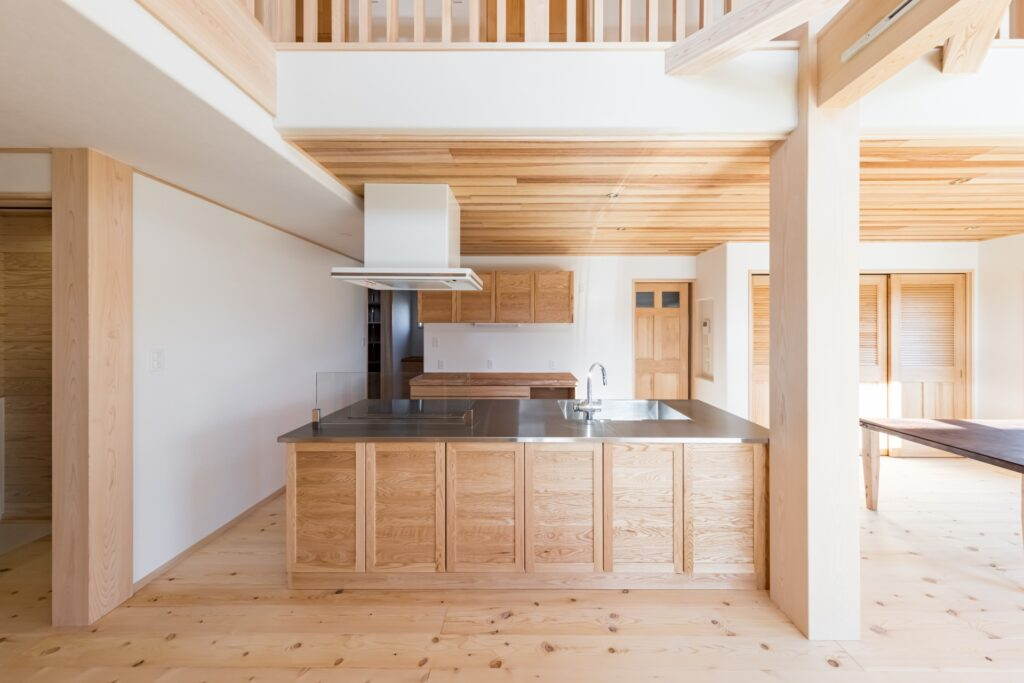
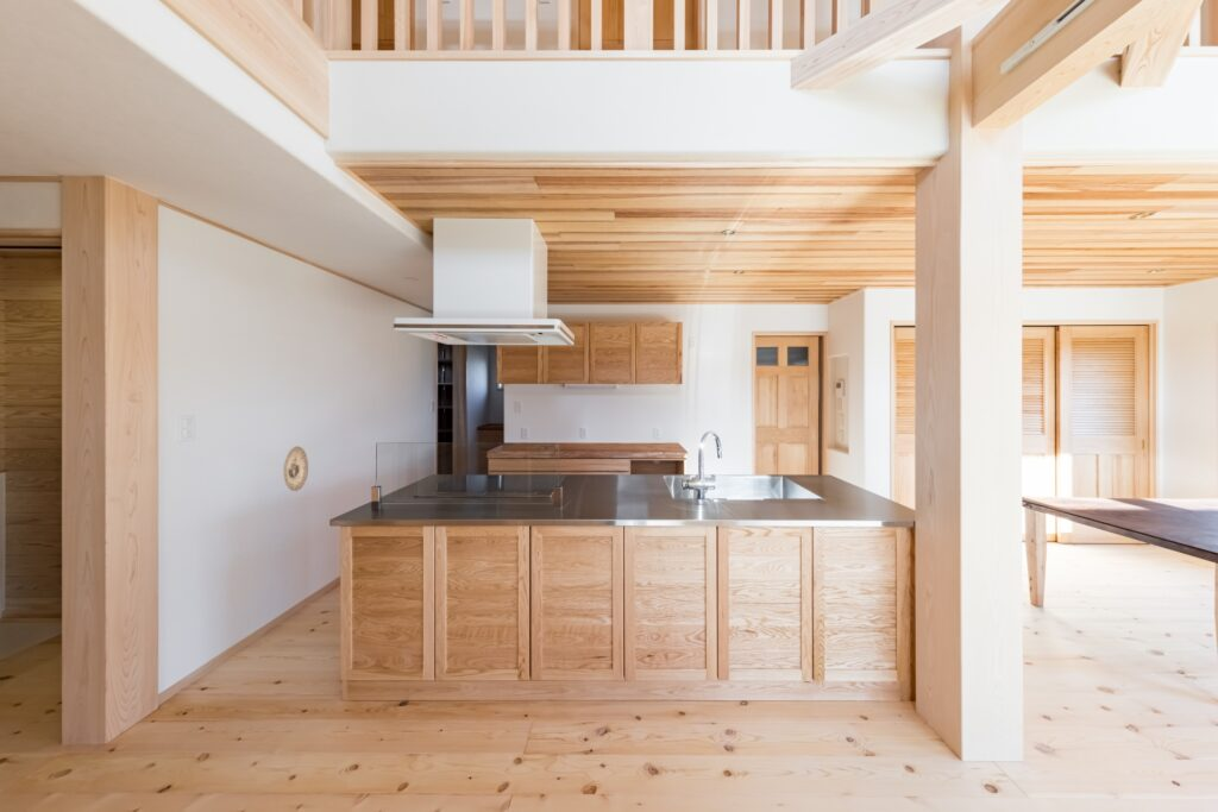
+ decorative plate (294, 468)
